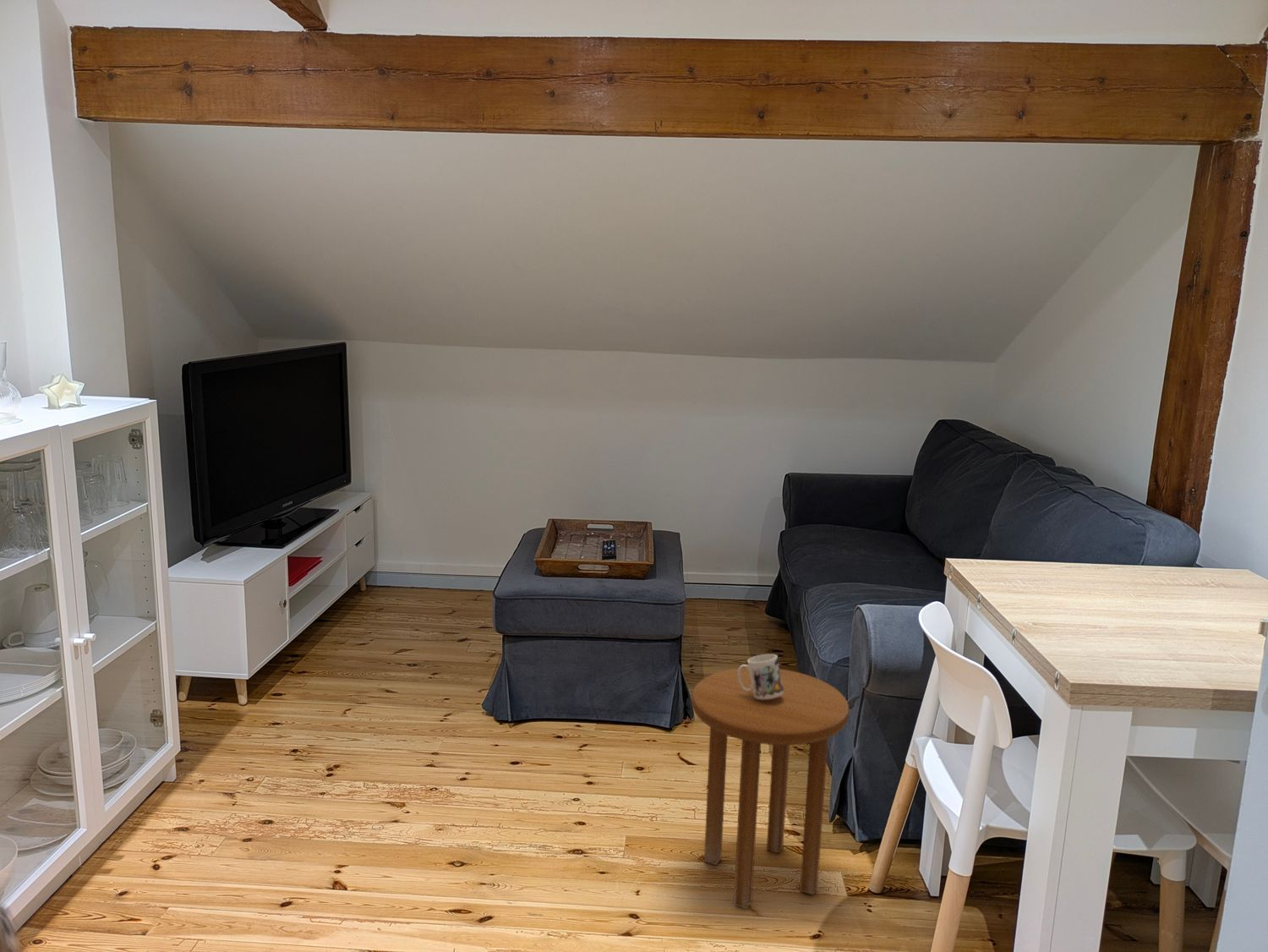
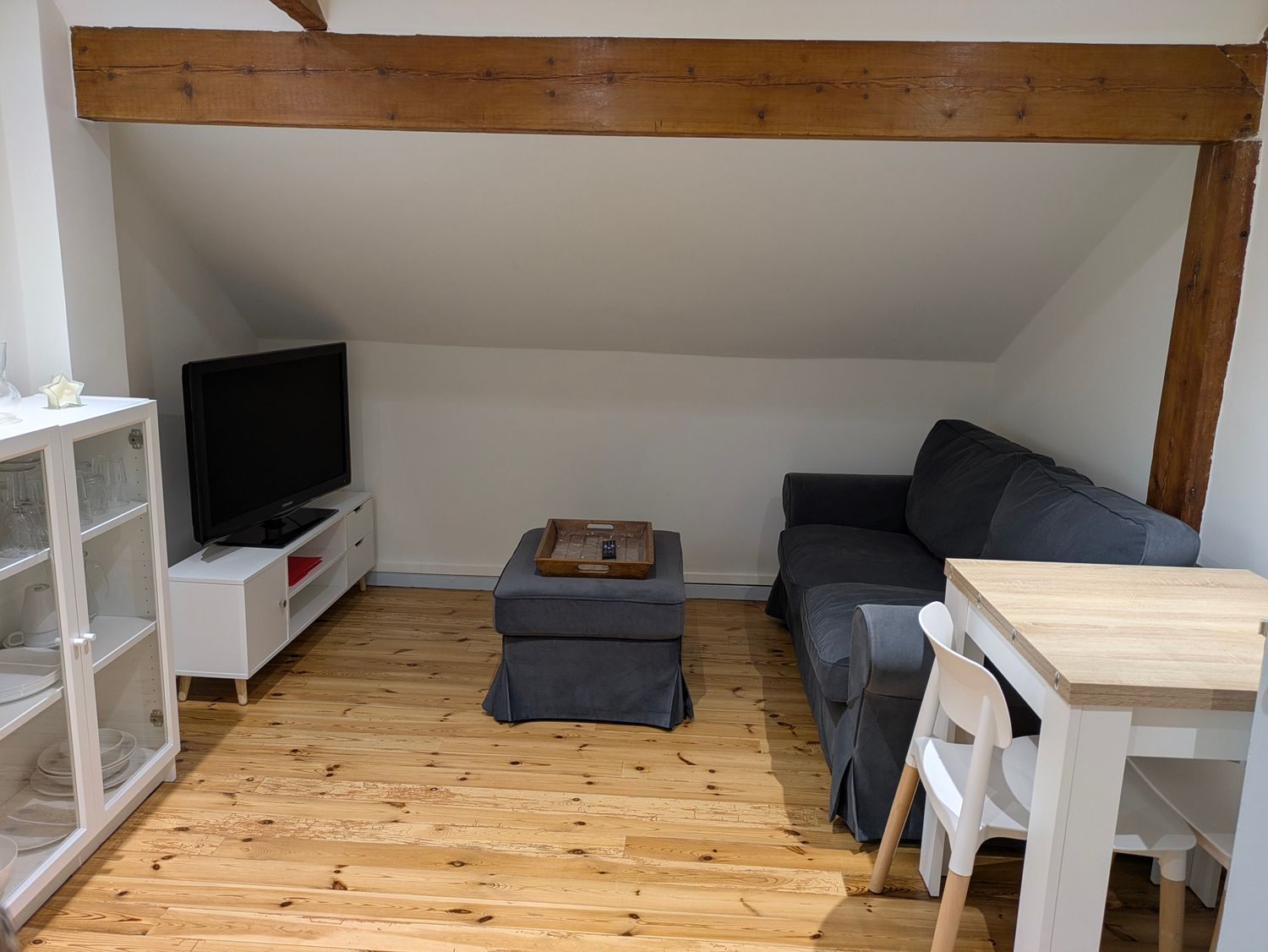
- side table (770, 787)
- mug (761, 676)
